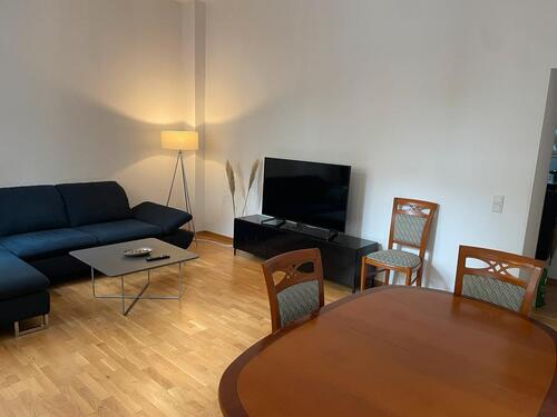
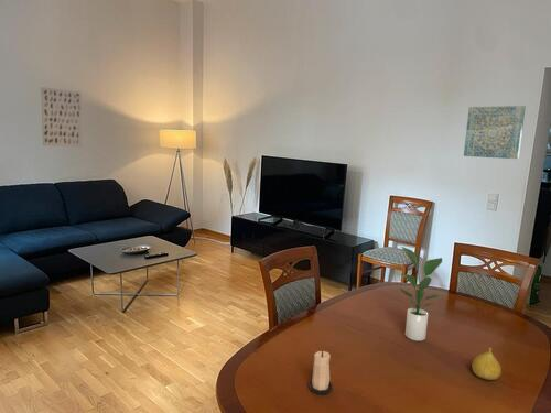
+ candle (321, 369)
+ wall art (62, 118)
+ wall art (493, 132)
+ fruit (487, 362)
+ potted plant (420, 294)
